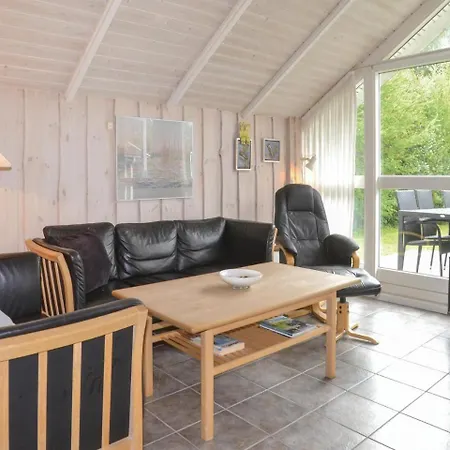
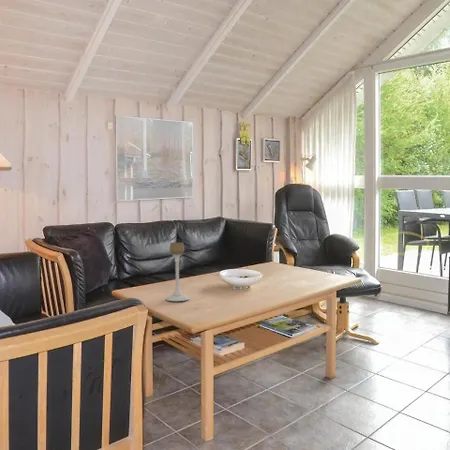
+ candle holder (177, 270)
